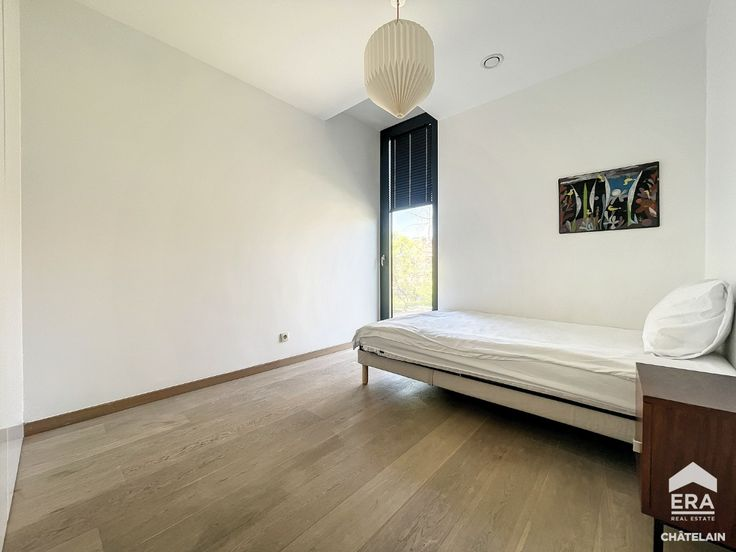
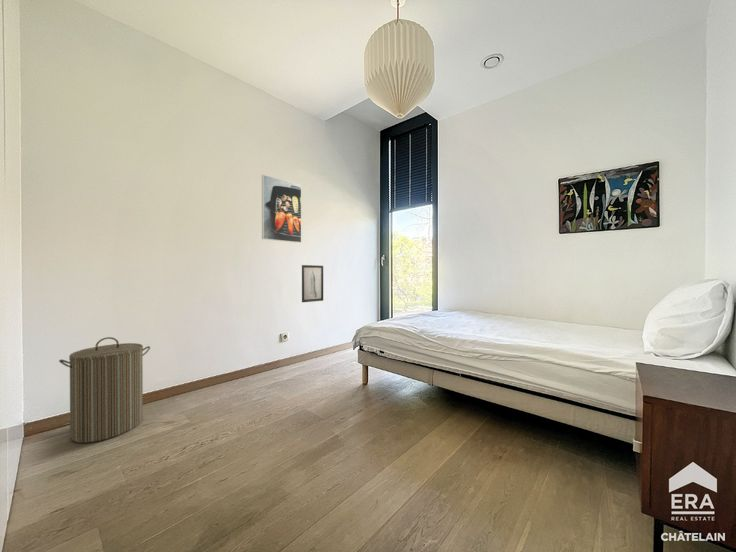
+ wall art (312, 283)
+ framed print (282, 210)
+ laundry hamper (108, 382)
